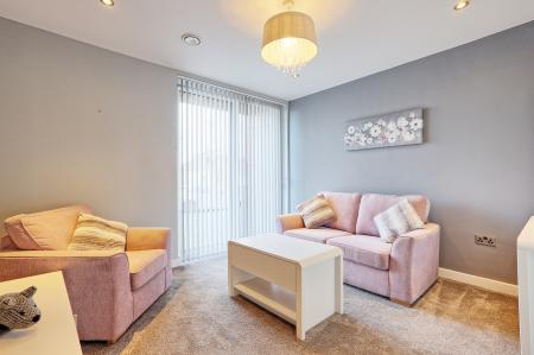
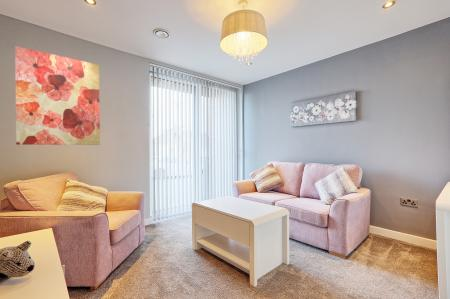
+ wall art (61, 100)
